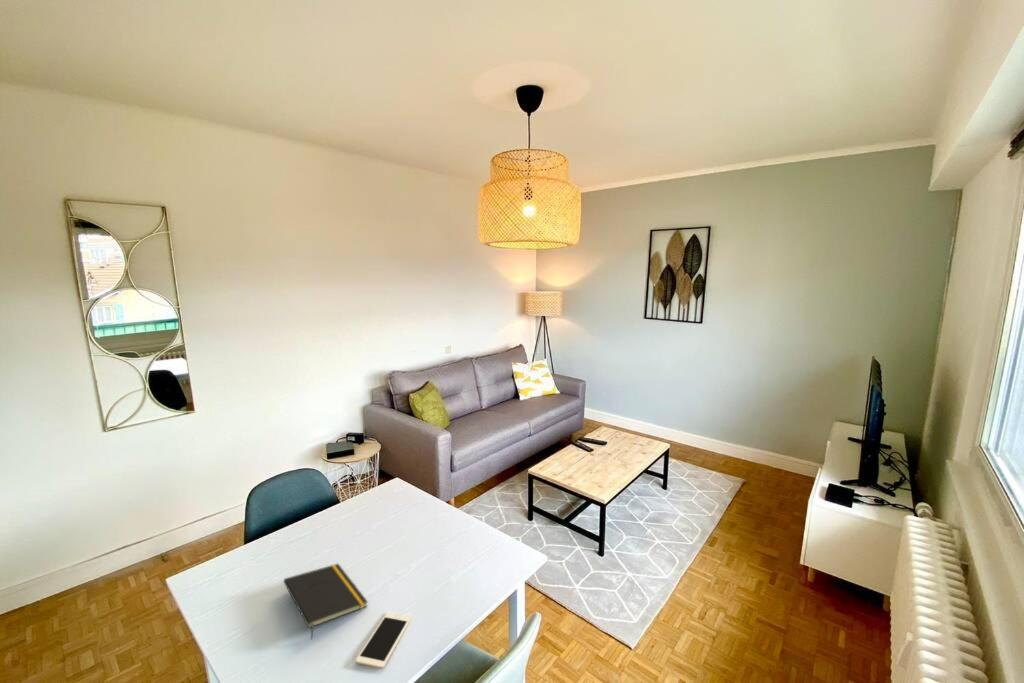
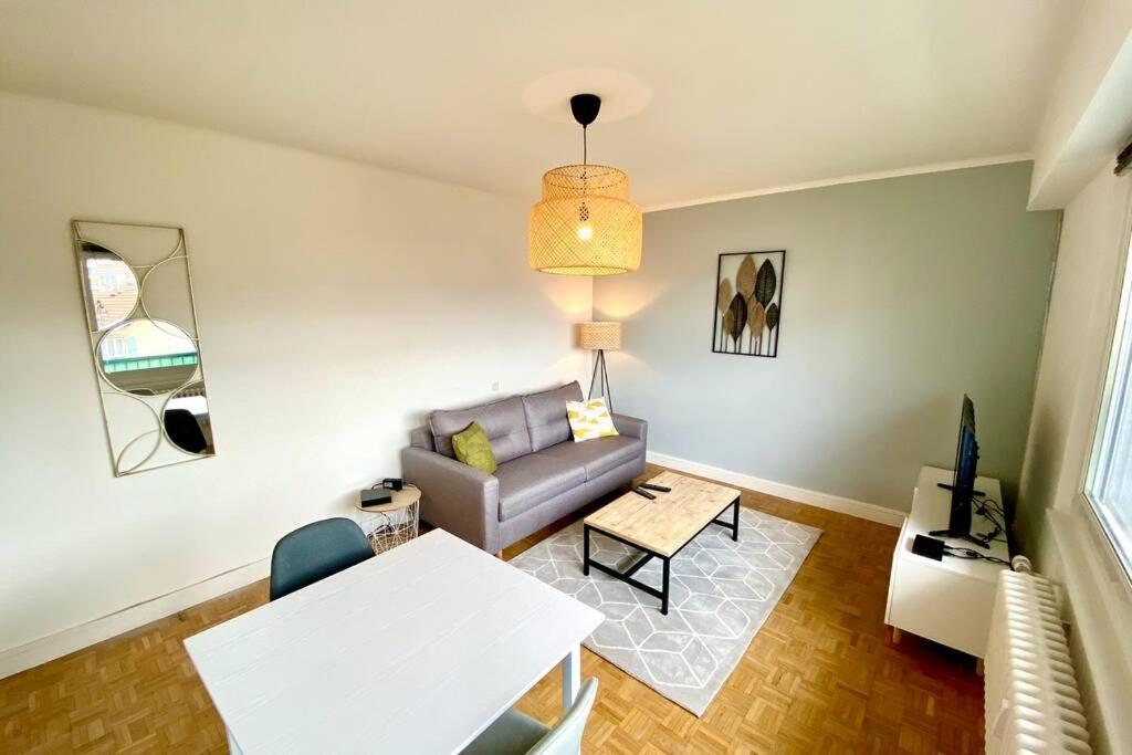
- notepad (324, 592)
- cell phone (385, 637)
